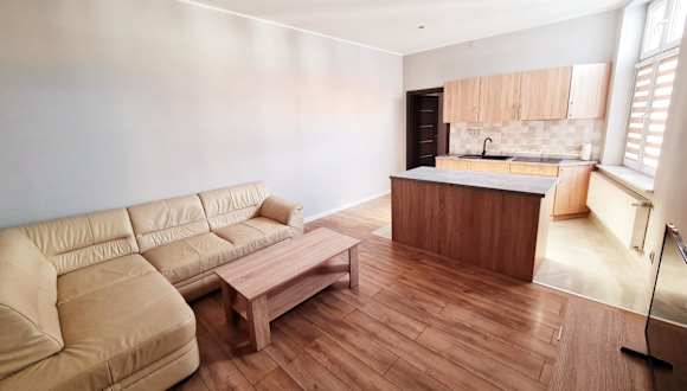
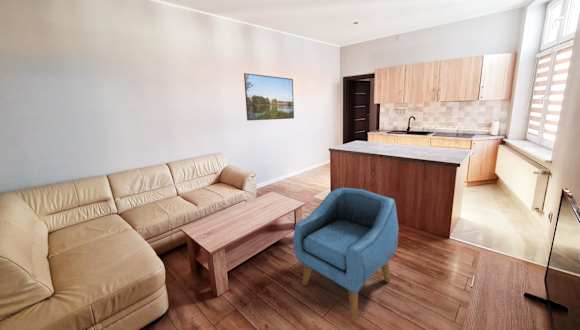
+ armchair (345, 243)
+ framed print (271, 98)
